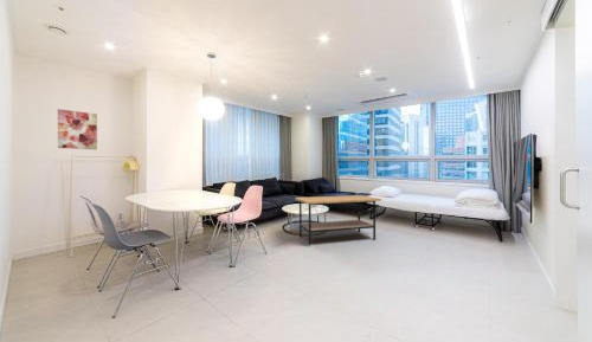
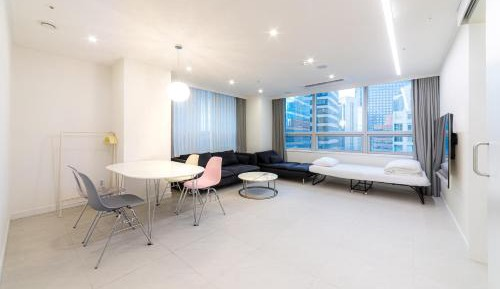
- coffee table (336, 221)
- wall art (78, 130)
